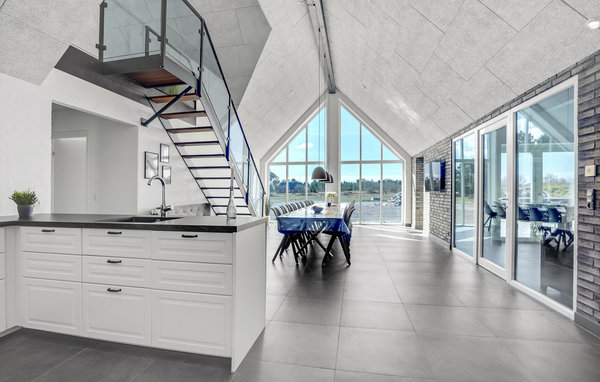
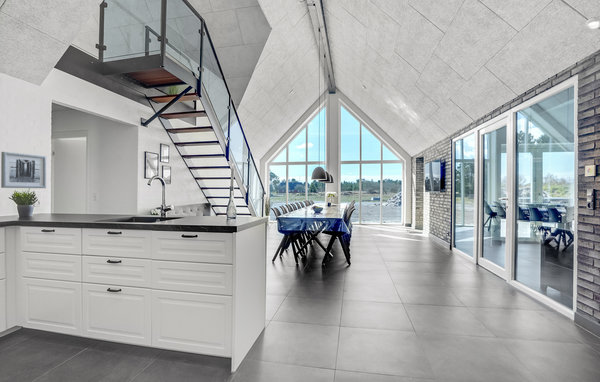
+ wall art (25, 171)
